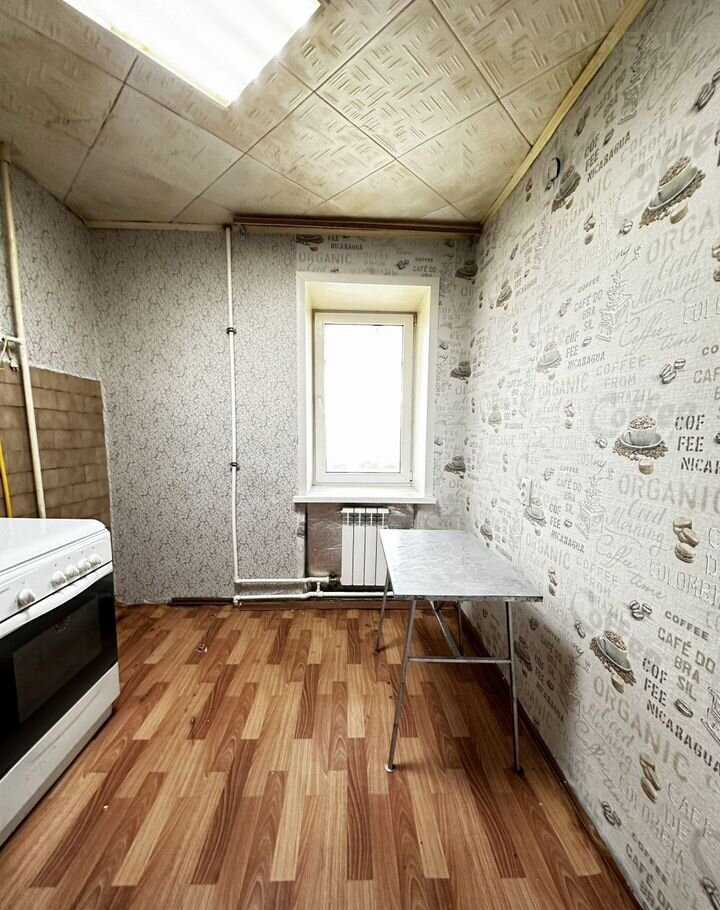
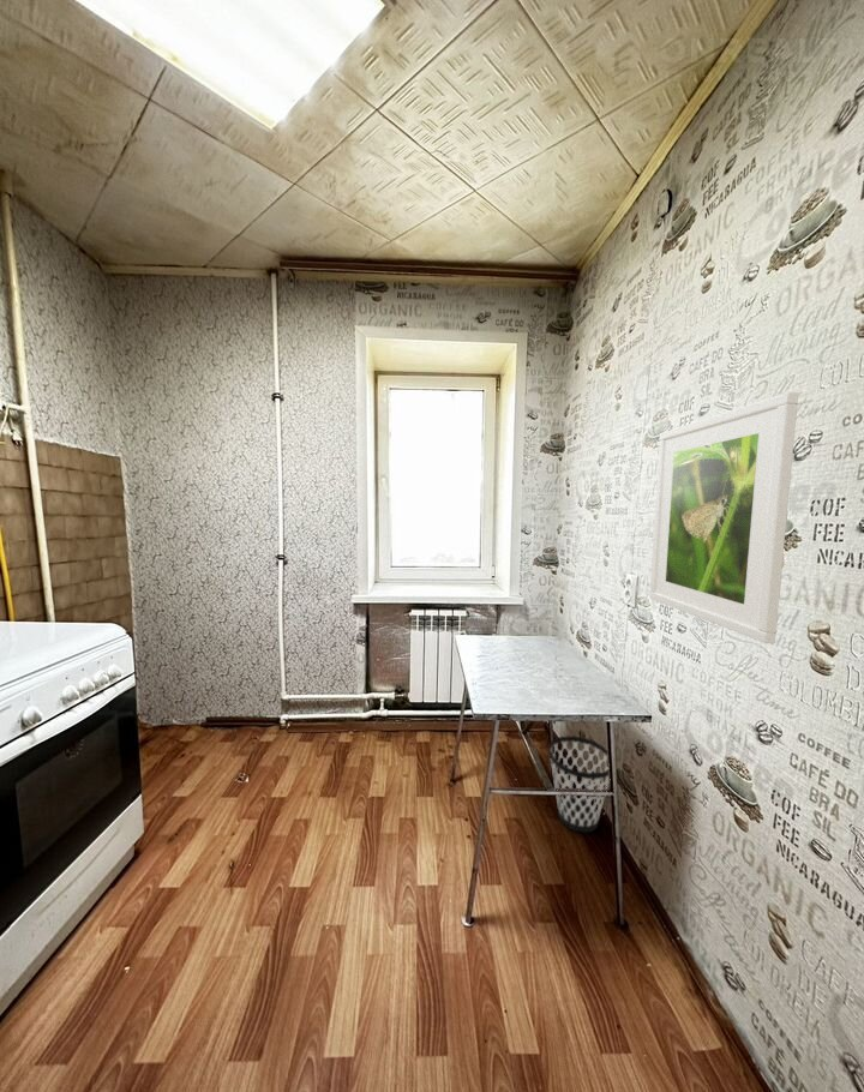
+ wastebasket (578, 785)
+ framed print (706, 518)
